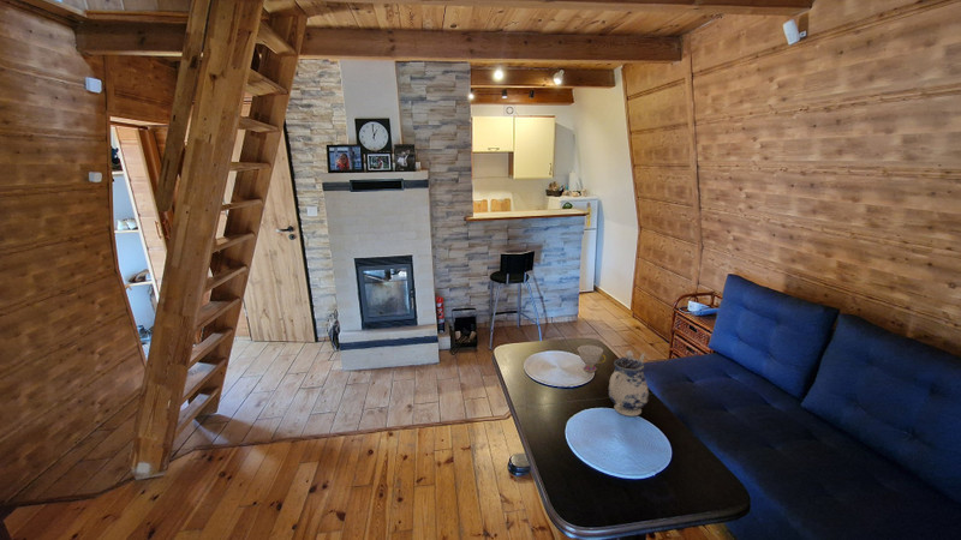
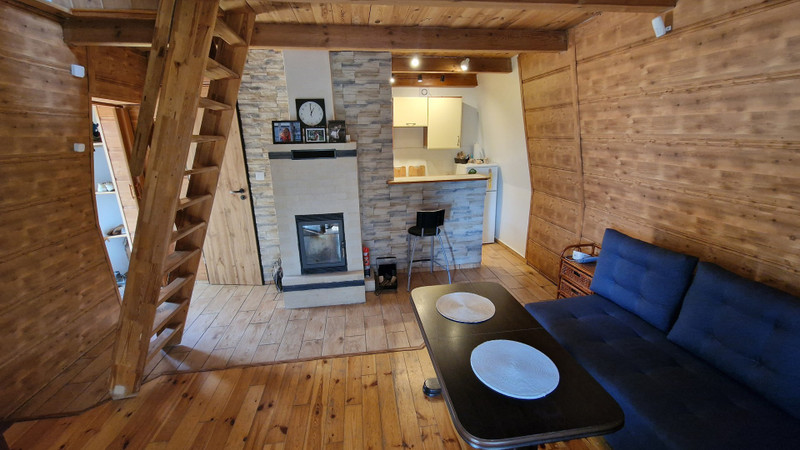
- teapot (628, 380)
- teacup (591, 359)
